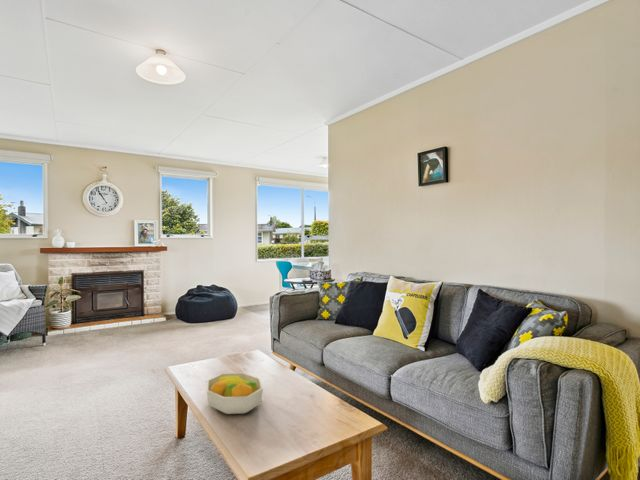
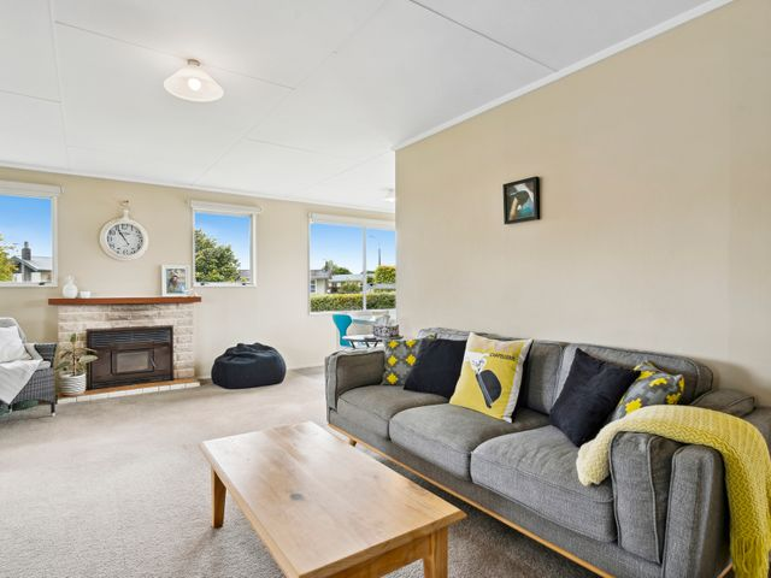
- fruit bowl (234, 389)
